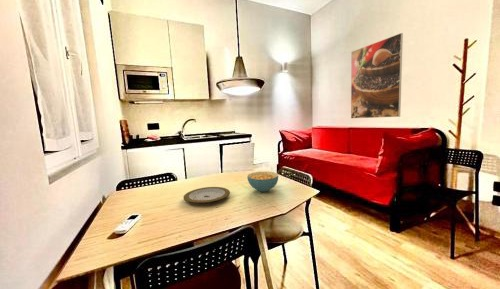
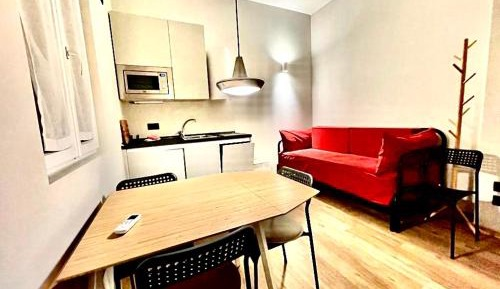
- plate (207, 195)
- cereal bowl (263, 182)
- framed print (373, 81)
